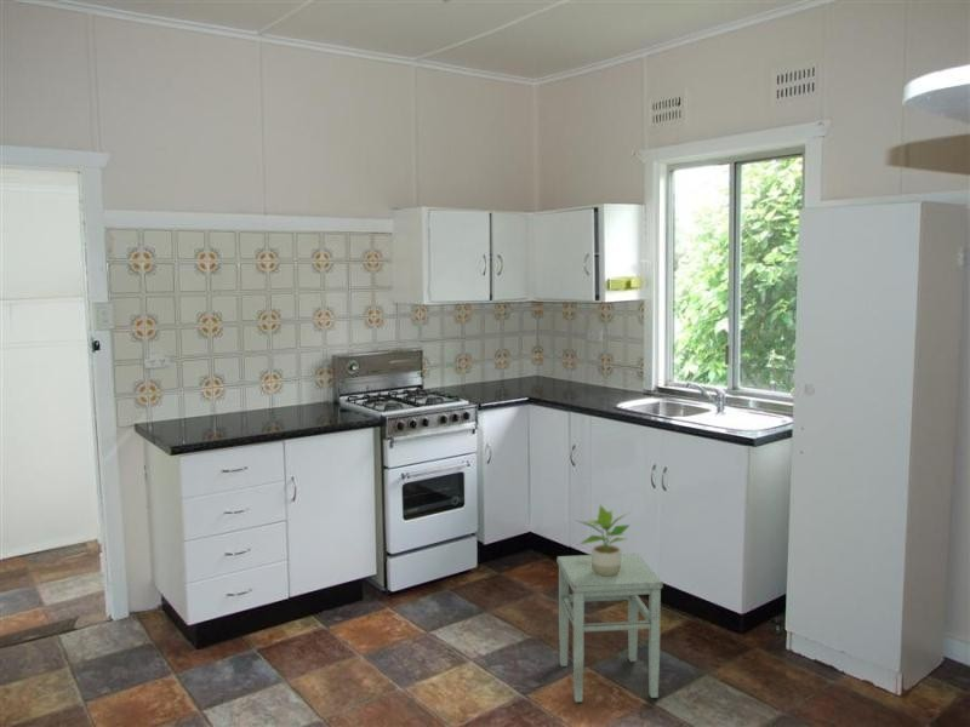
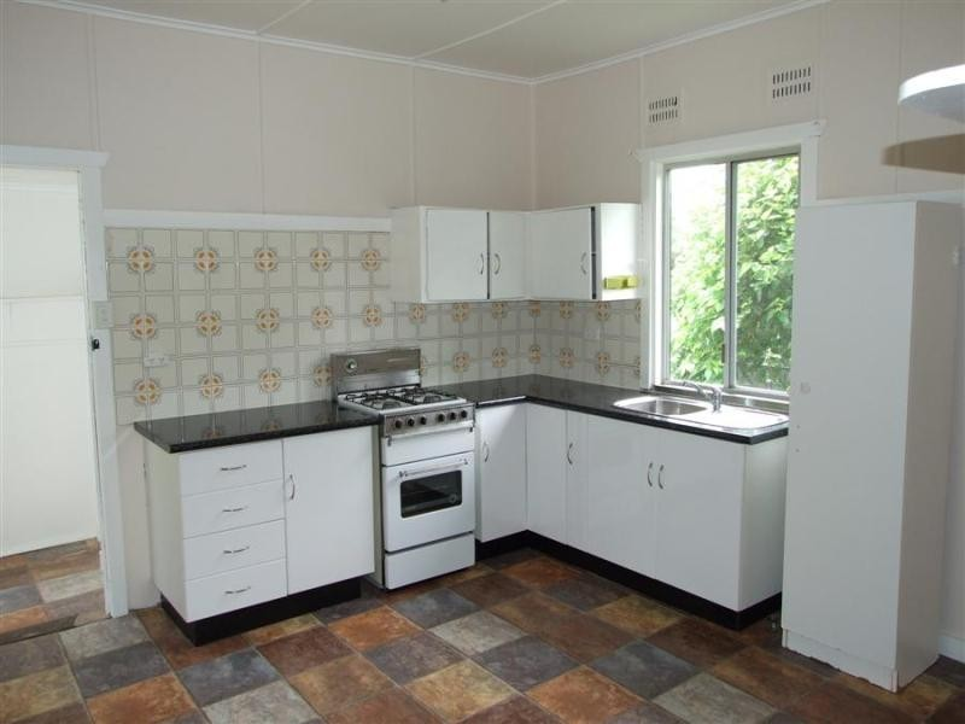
- stool (606, 624)
- potted plant (601, 539)
